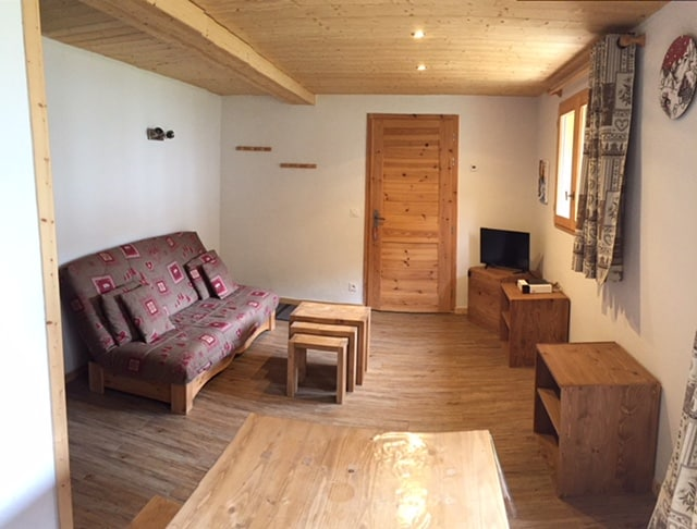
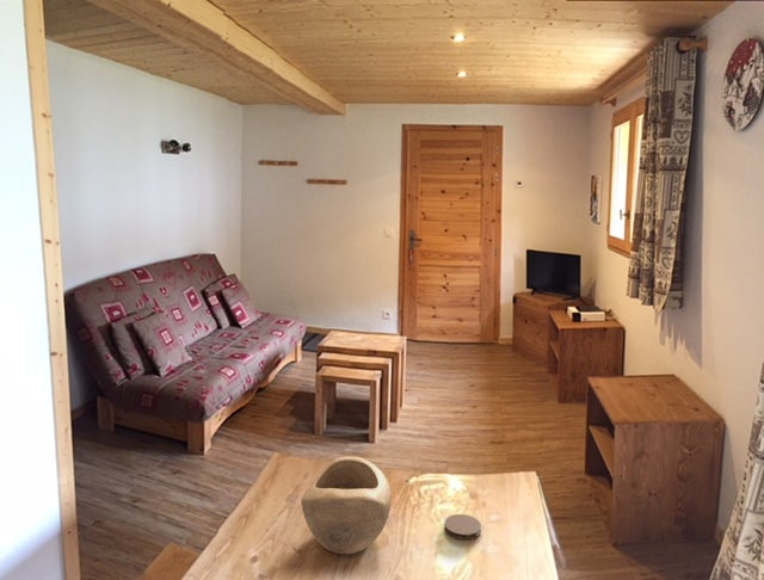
+ decorative bowl (346, 506)
+ coaster (462, 526)
